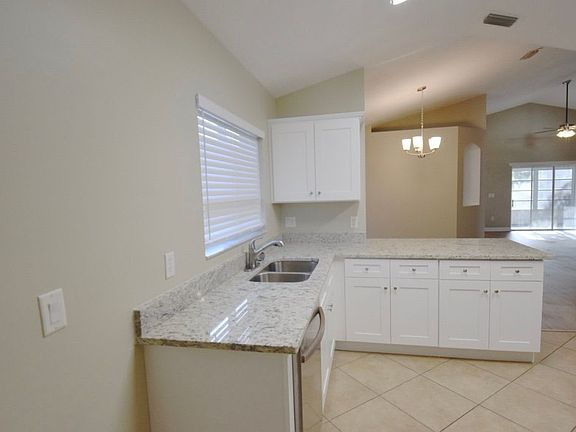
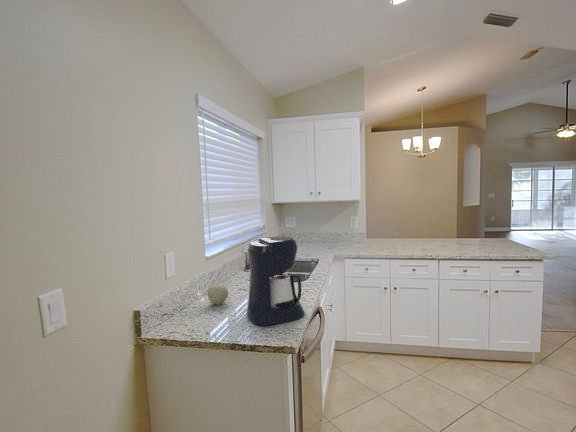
+ fruit (217, 293)
+ coffee maker (273, 277)
